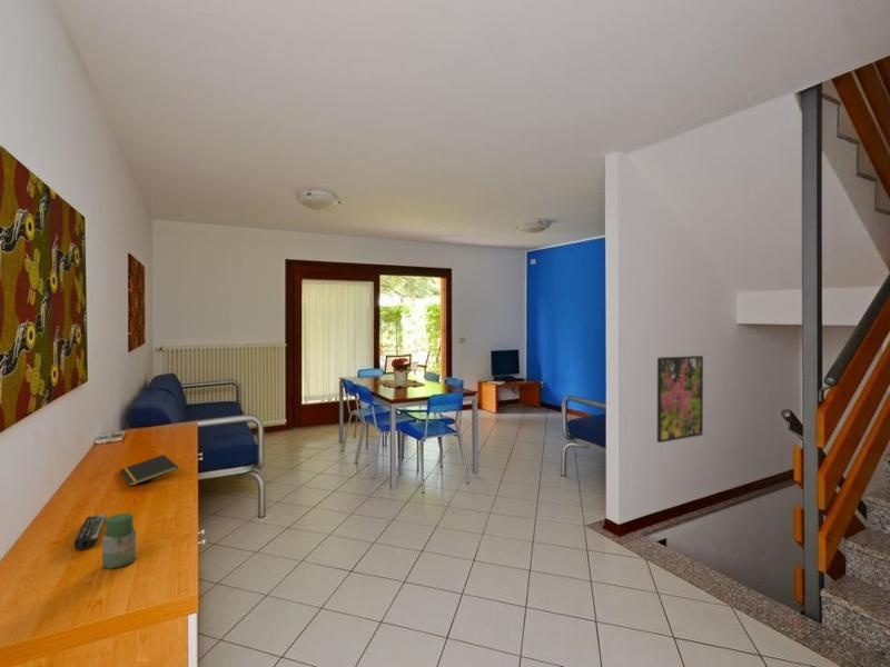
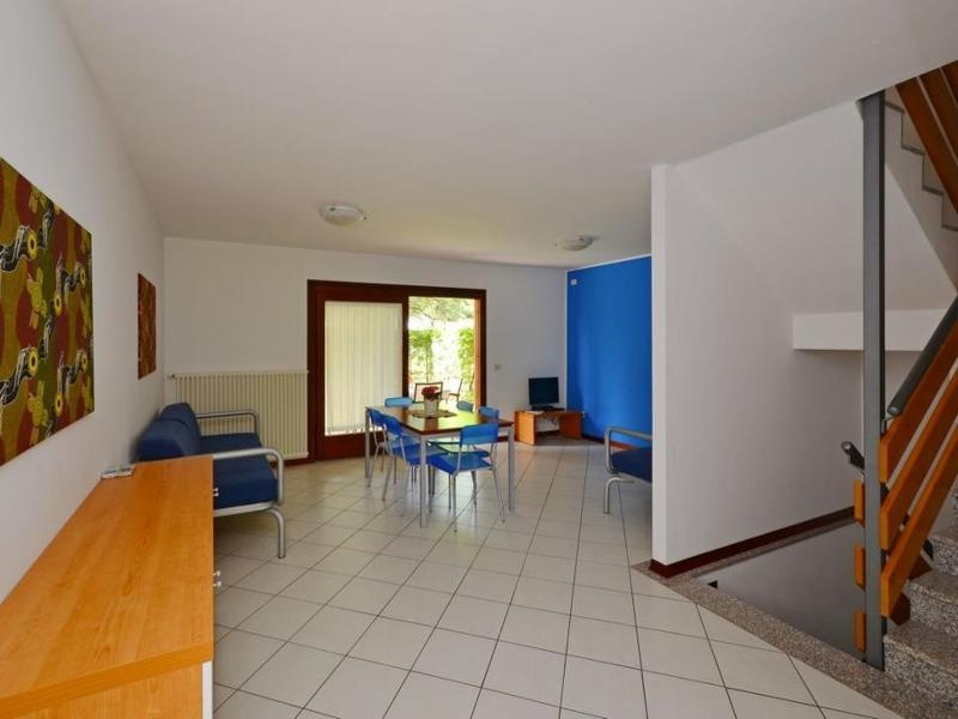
- notepad (148, 469)
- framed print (680, 397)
- jar (119, 539)
- remote control (91, 529)
